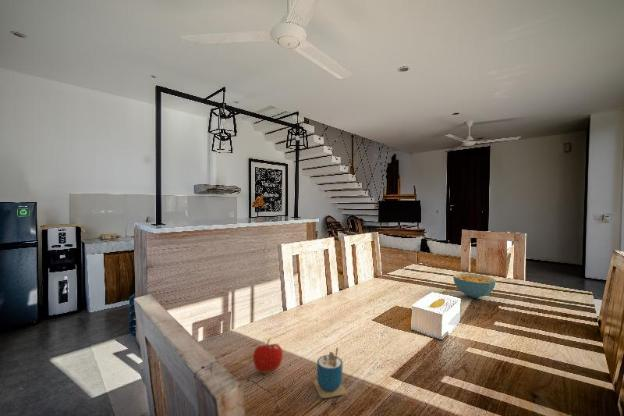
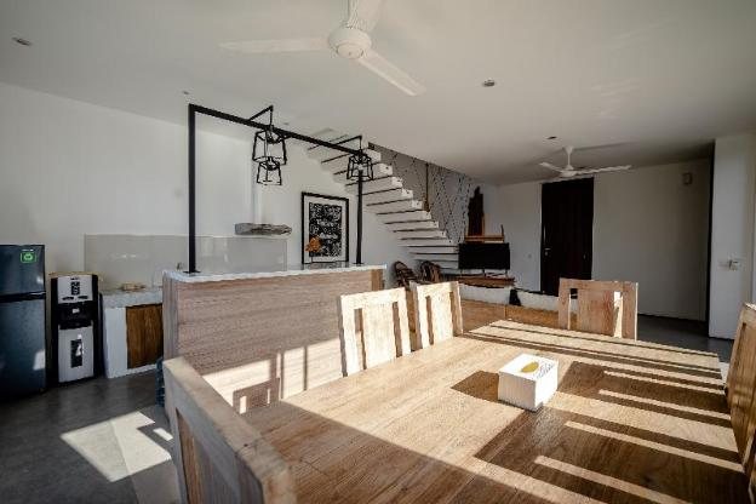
- fruit (267, 356)
- cereal bowl (473, 286)
- cup (329, 365)
